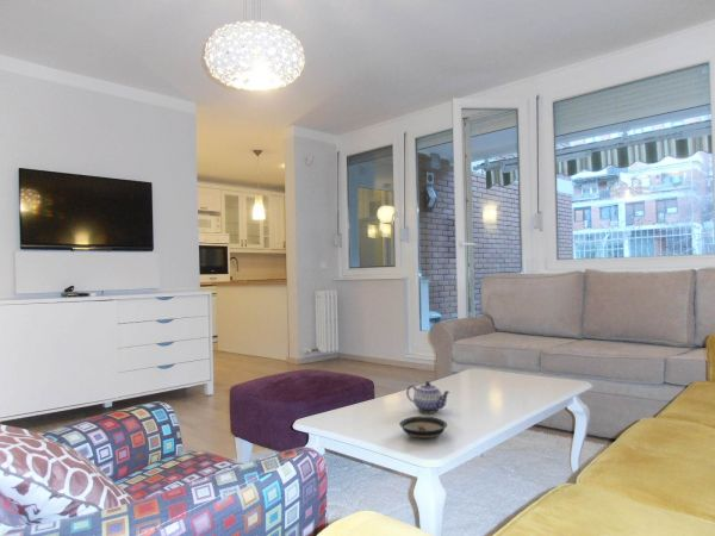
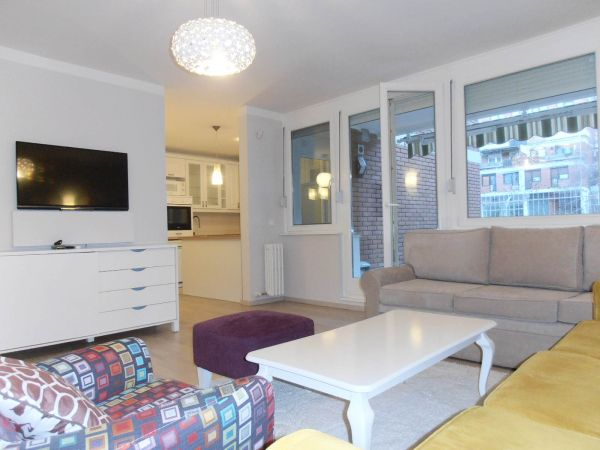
- saucer (423, 429)
- teapot (428, 395)
